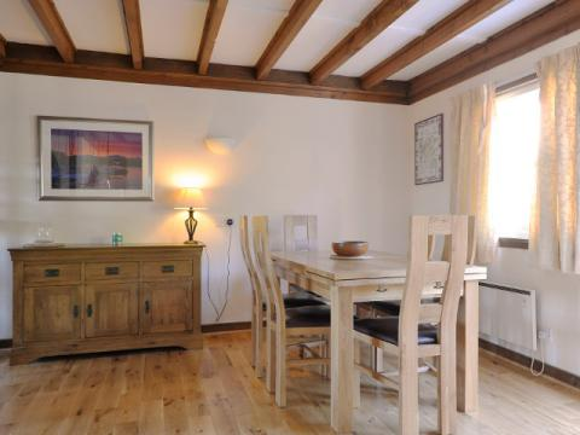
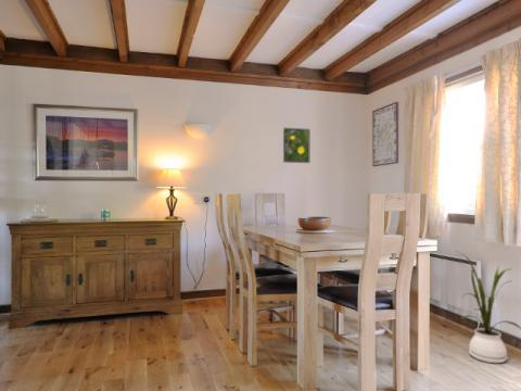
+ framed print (296, 146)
+ house plant (484, 304)
